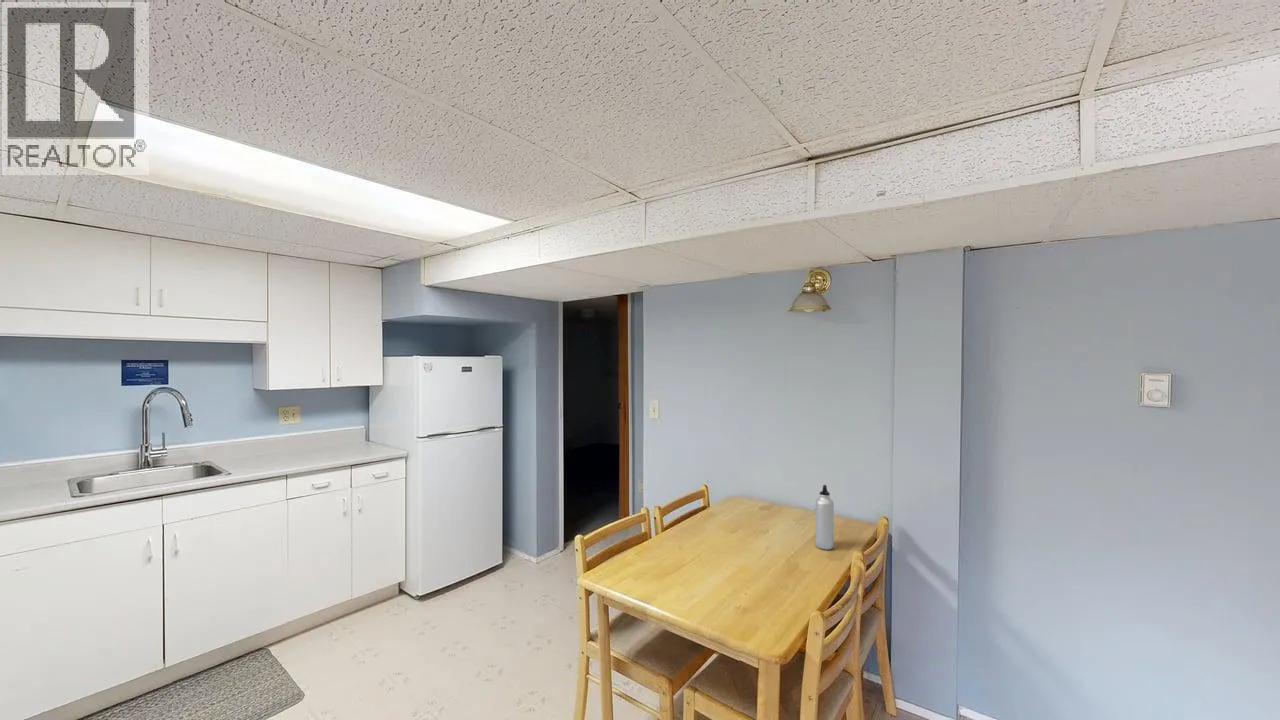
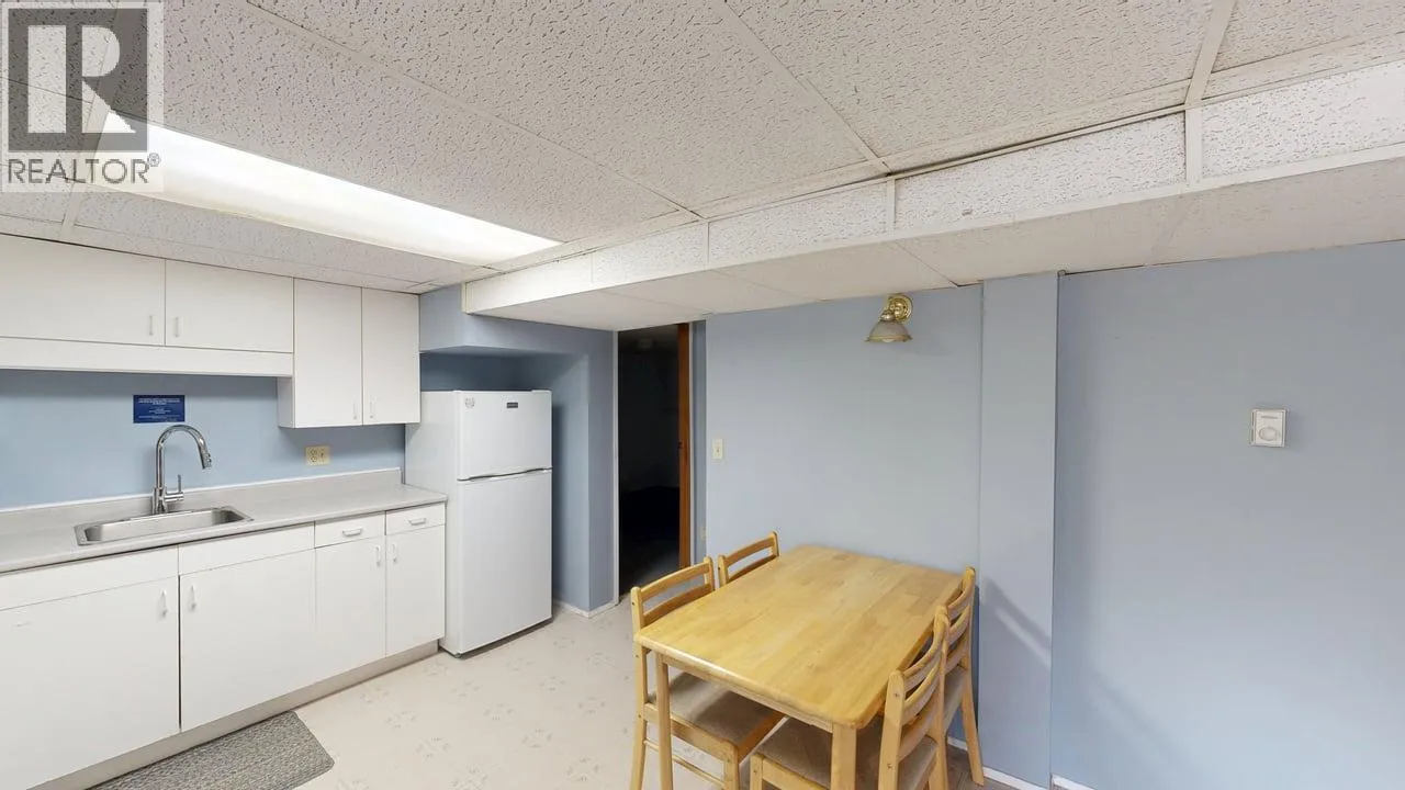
- water bottle (824, 515)
